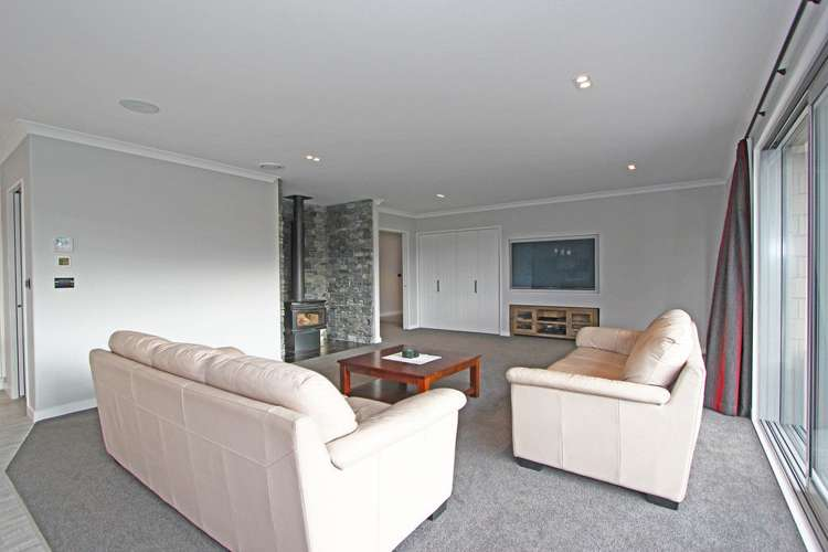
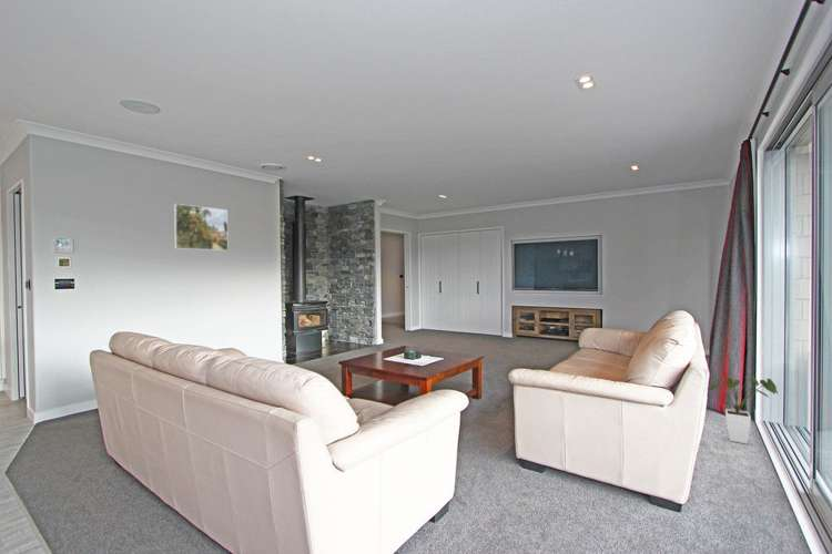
+ house plant (739, 407)
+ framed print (202, 228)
